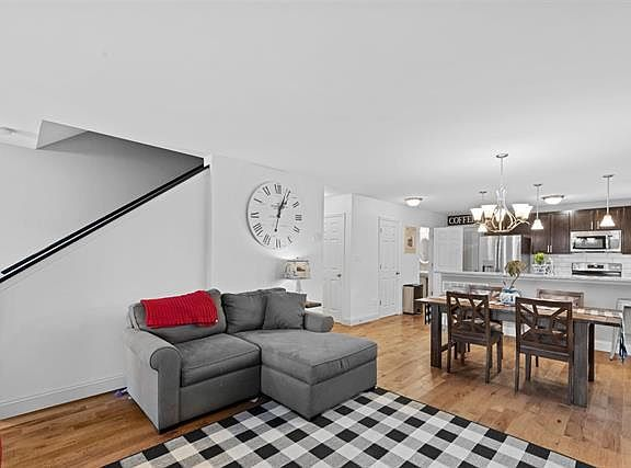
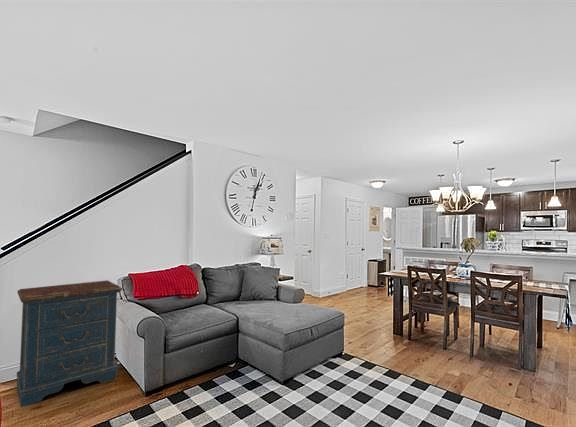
+ dresser (69, 335)
